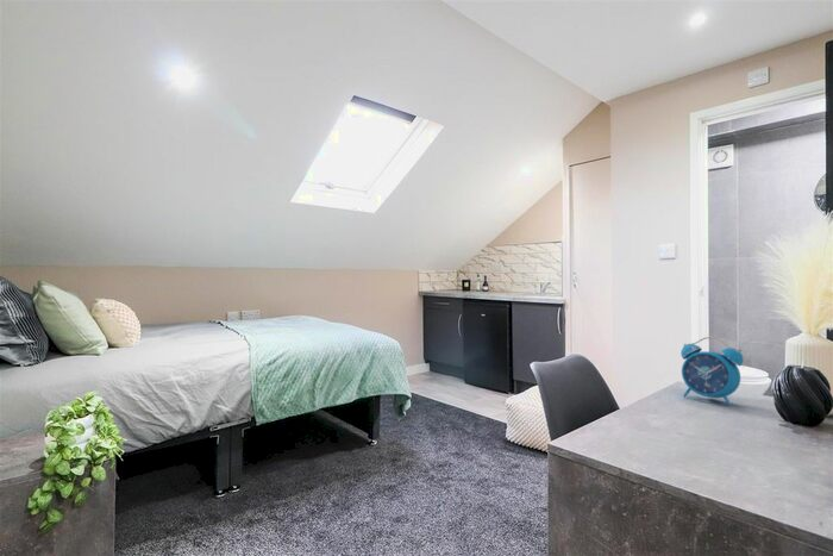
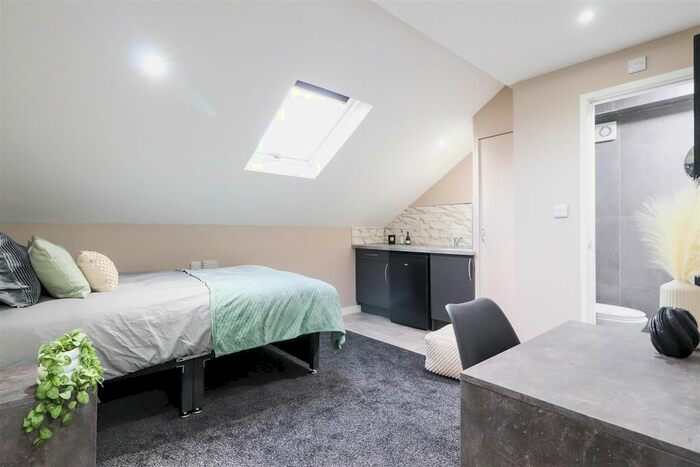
- alarm clock (709, 368)
